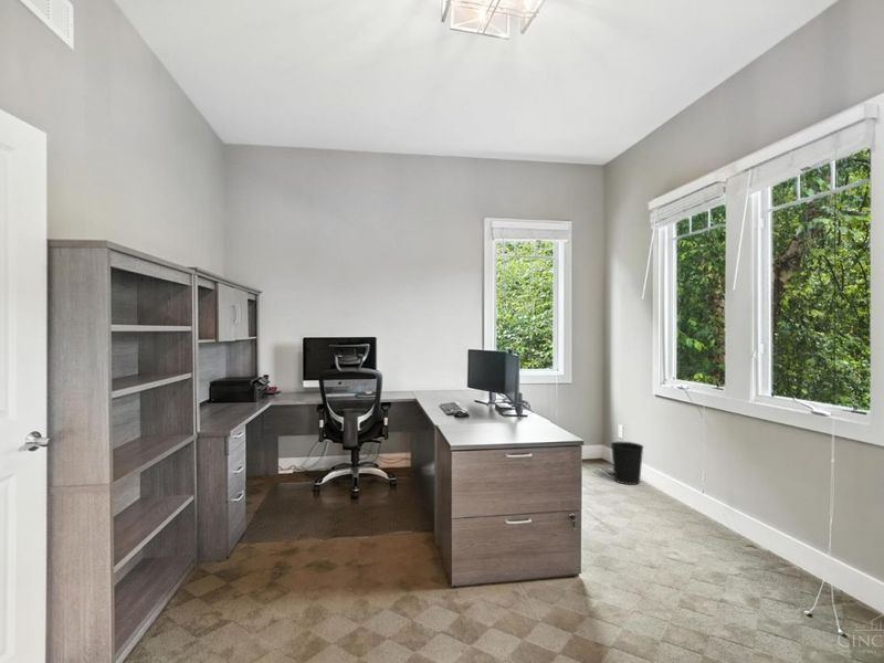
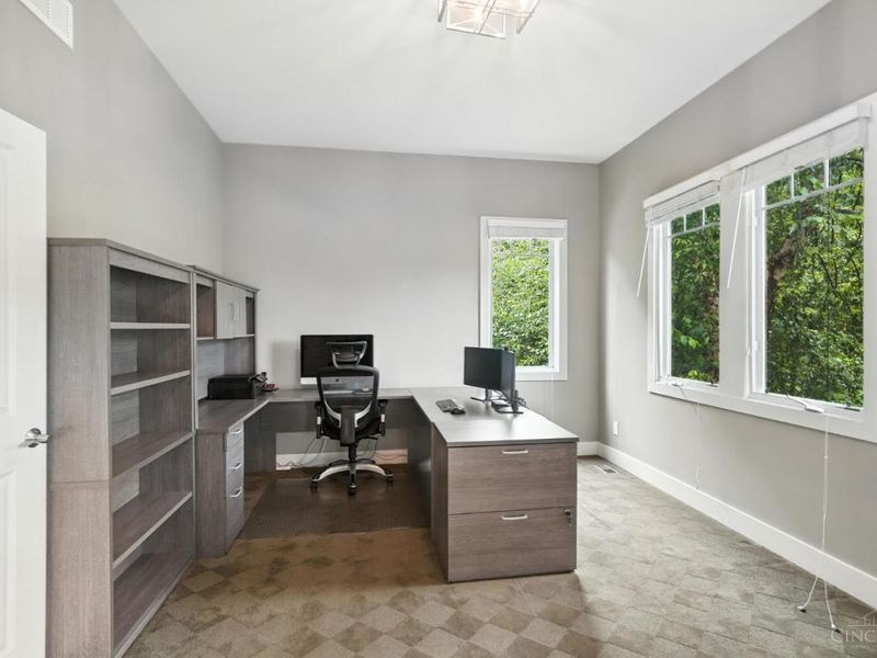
- wastebasket (627, 463)
